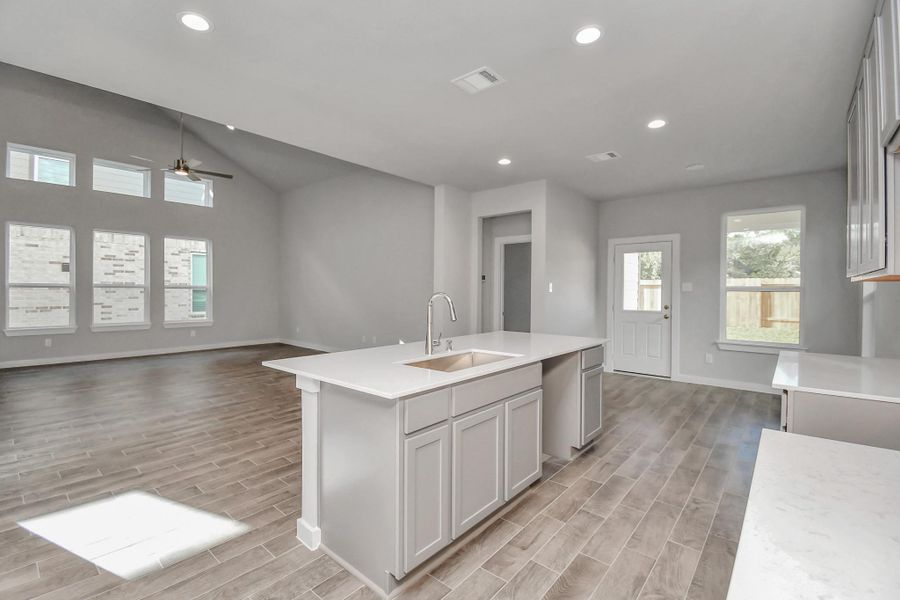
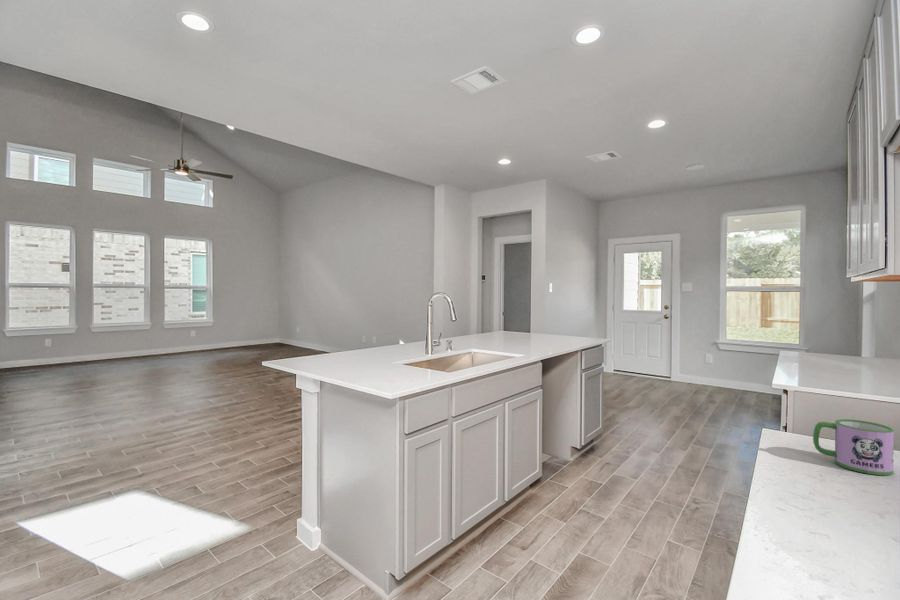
+ mug (851, 444)
